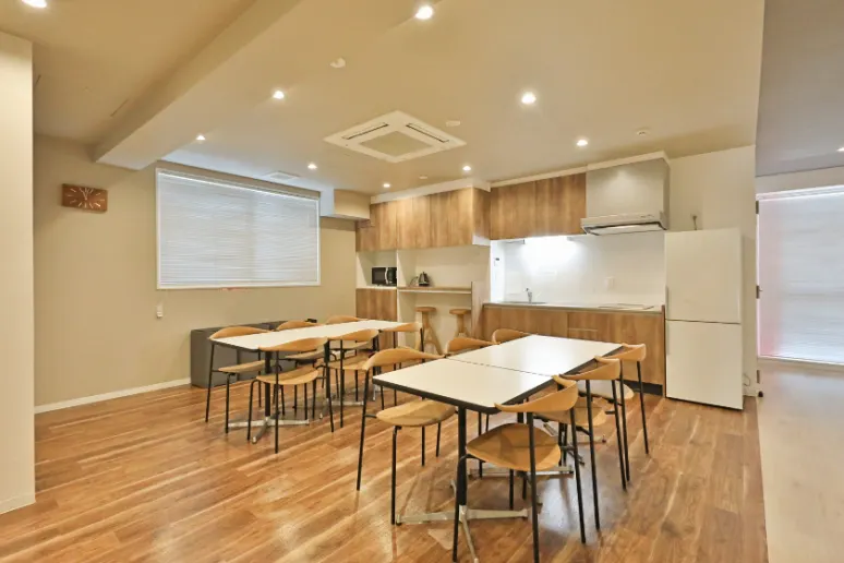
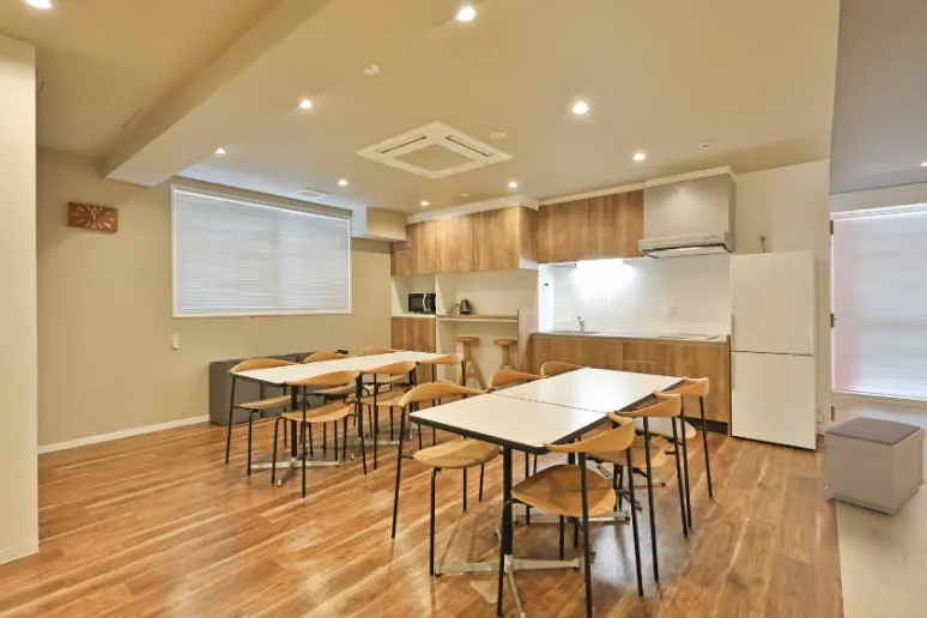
+ bench (874, 460)
